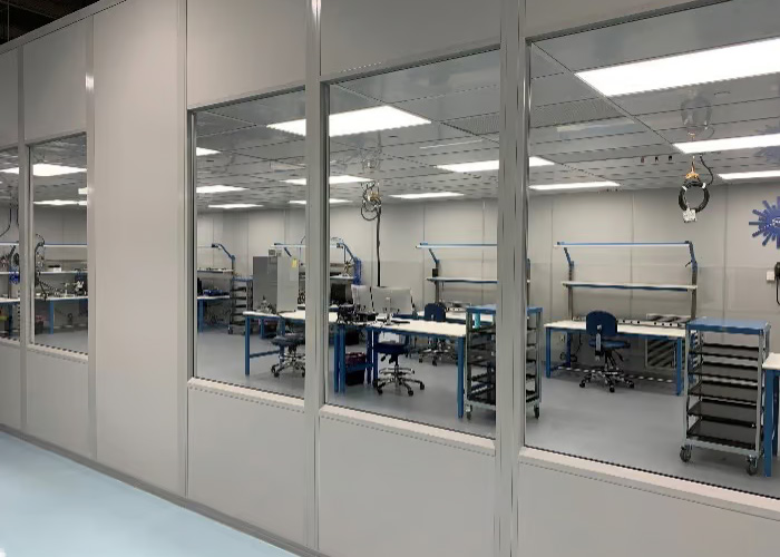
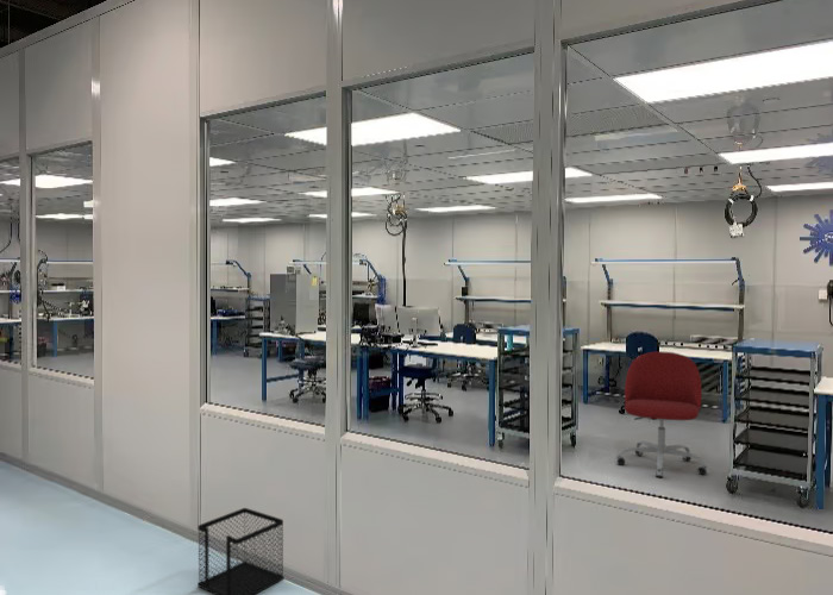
+ wastebasket (240, 553)
+ office chair (662, 411)
